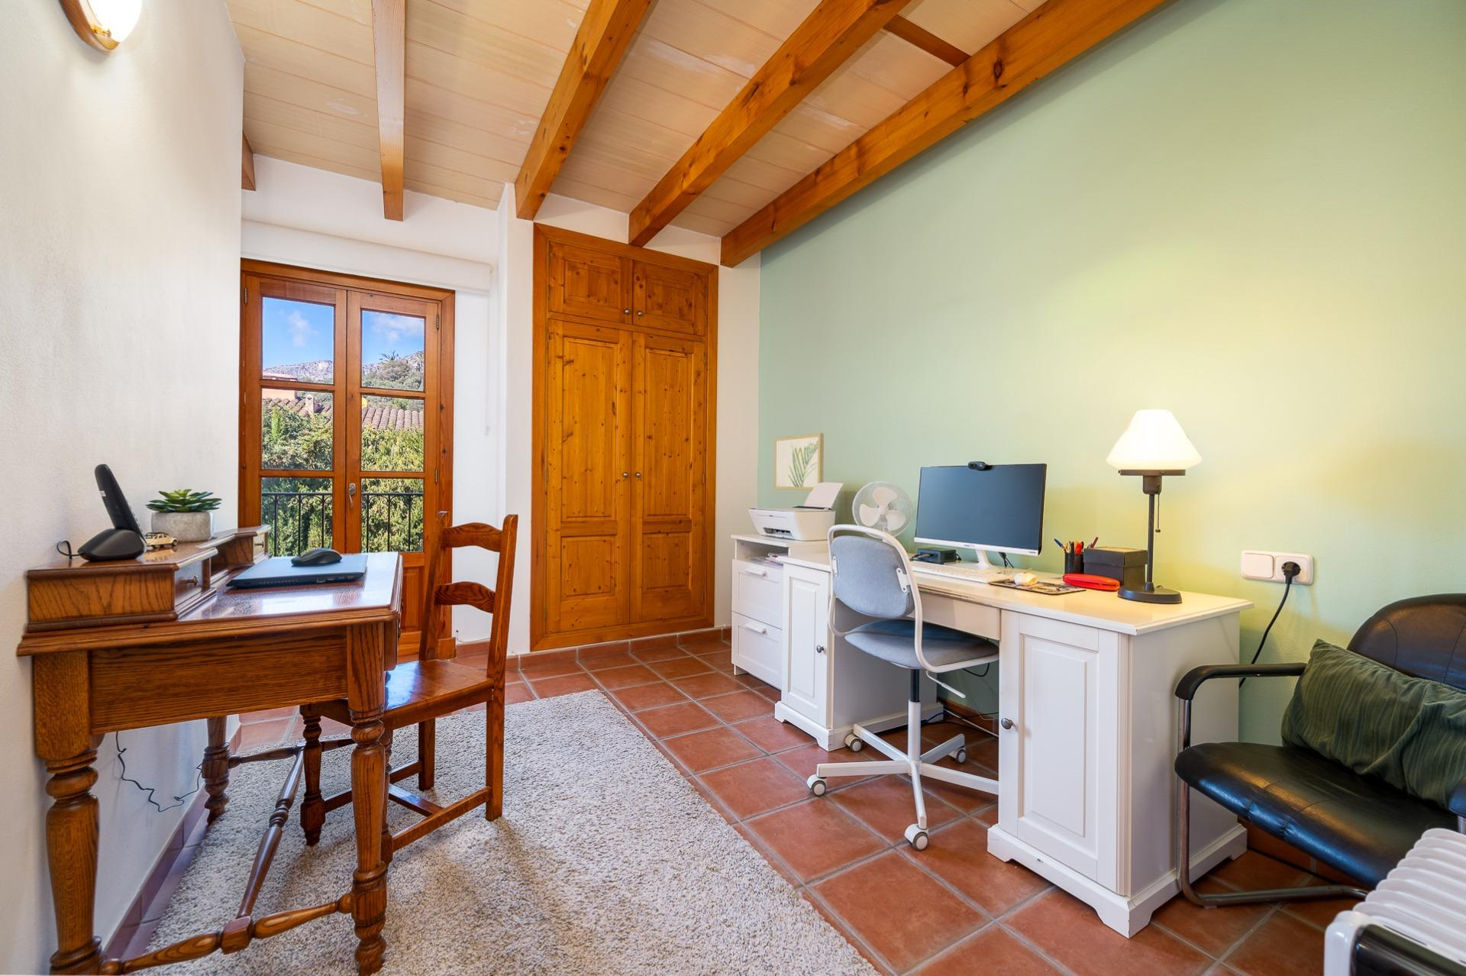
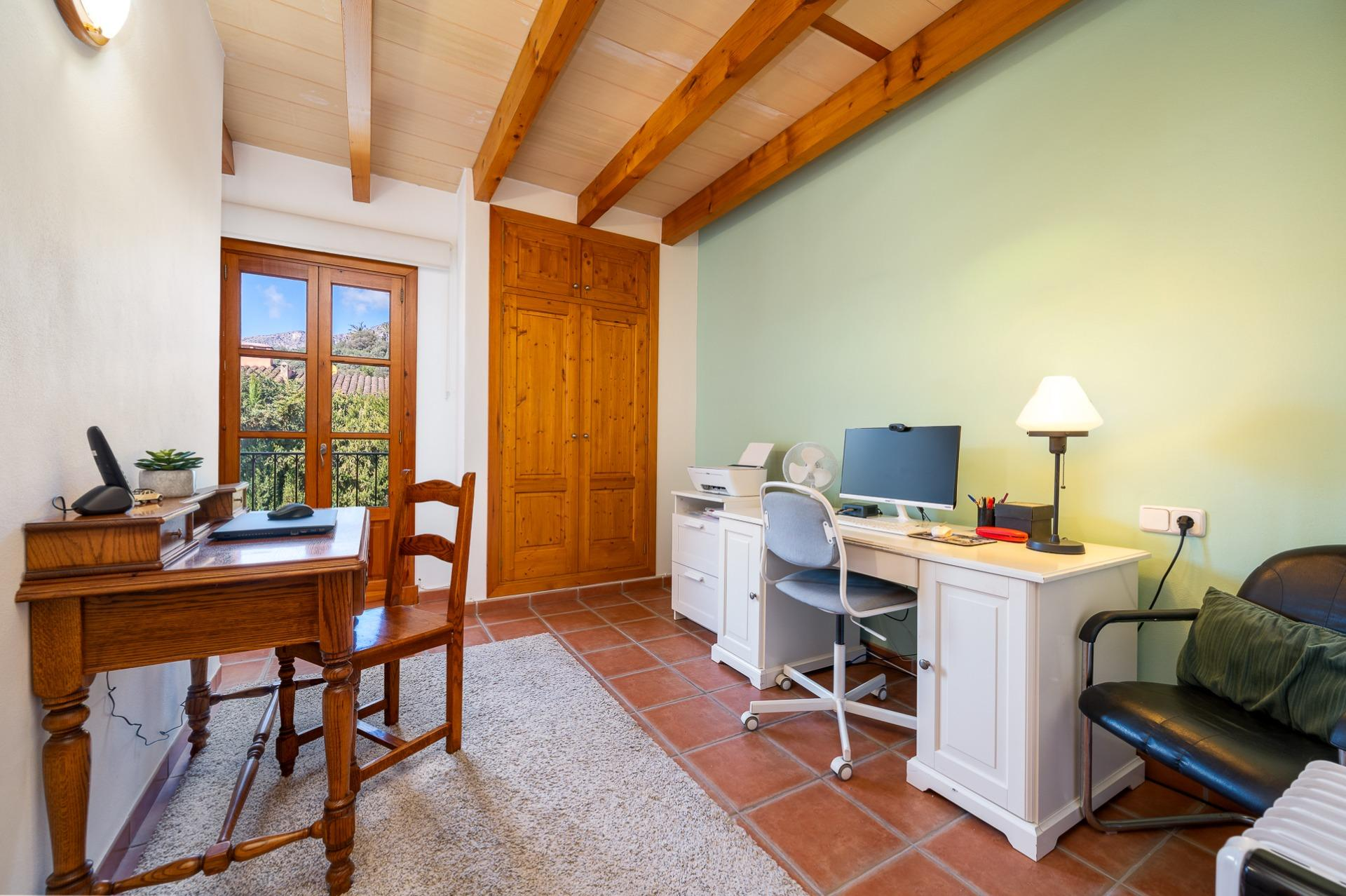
- wall art (797, 463)
